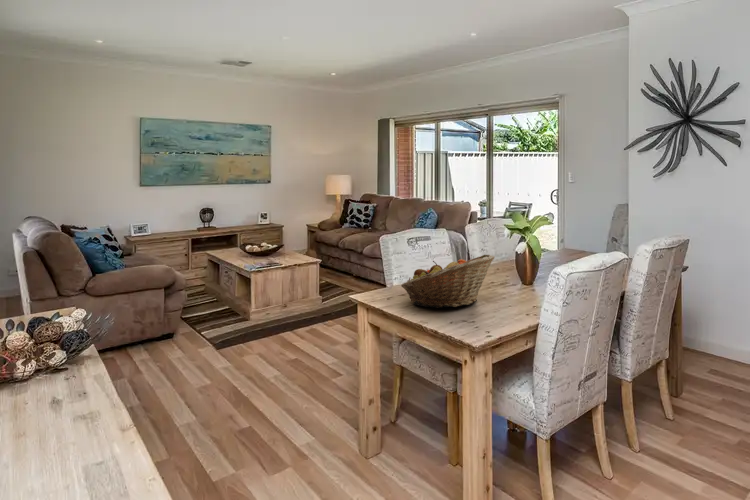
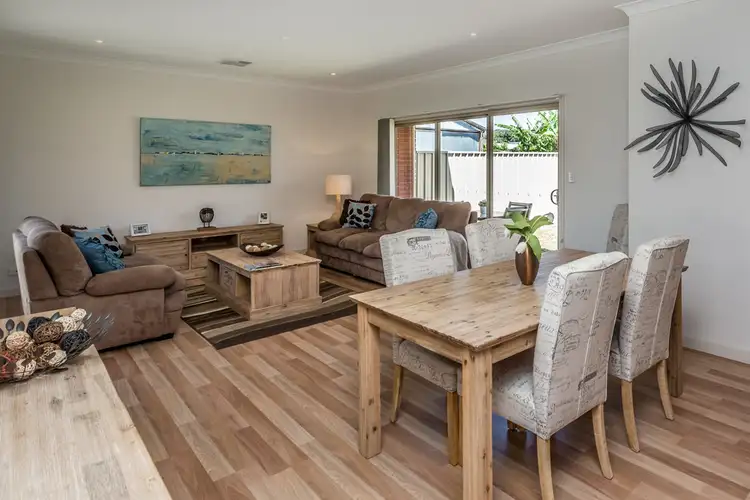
- fruit basket (448, 278)
